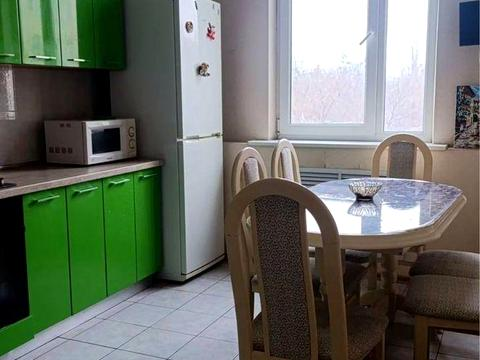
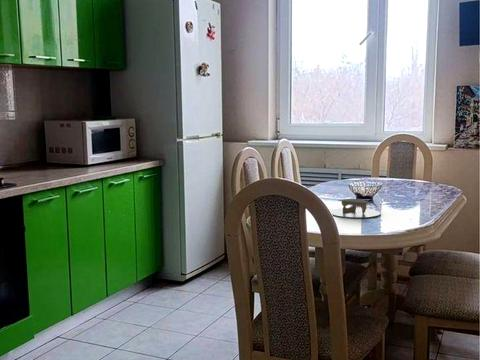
+ napkin holder (354, 206)
